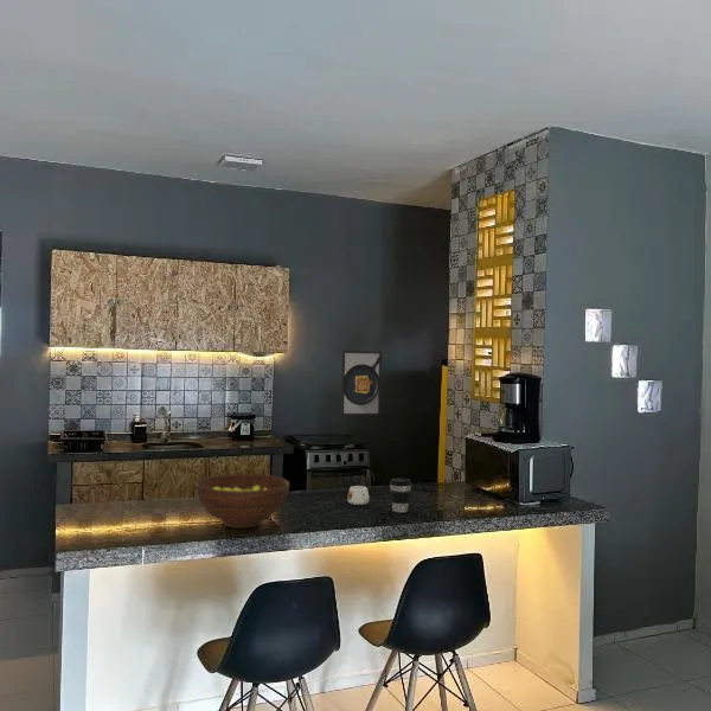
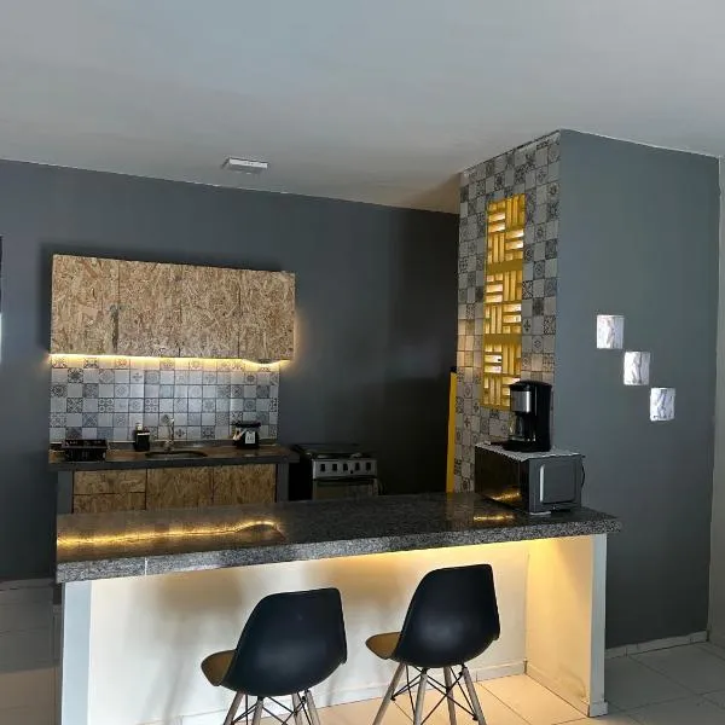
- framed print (361, 383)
- mug (359, 495)
- fruit bowl (242, 502)
- coffee cup (399, 494)
